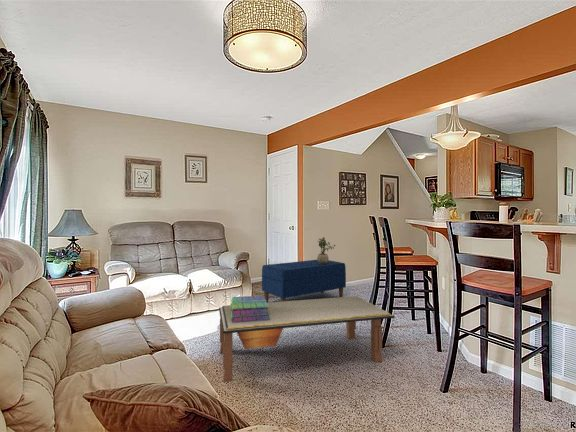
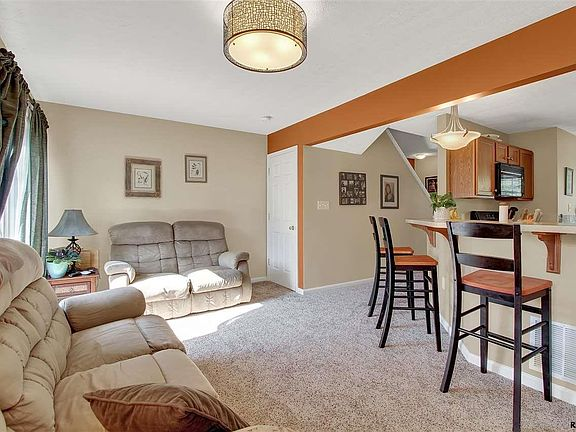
- potted plant (324, 250)
- bench (304, 282)
- stack of books (249, 307)
- coffee table (301, 326)
